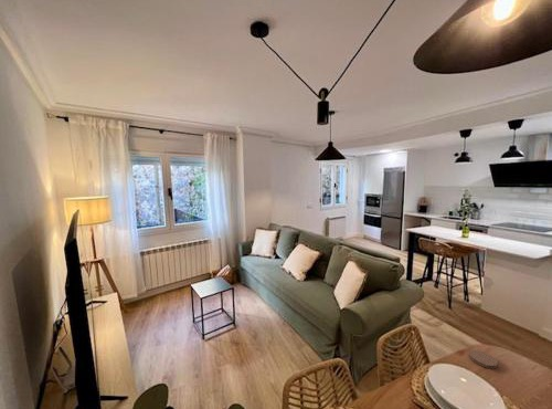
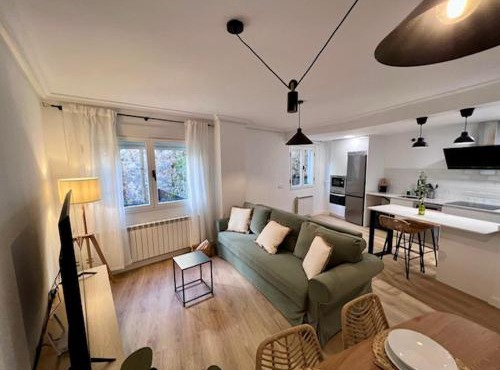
- coaster (482, 358)
